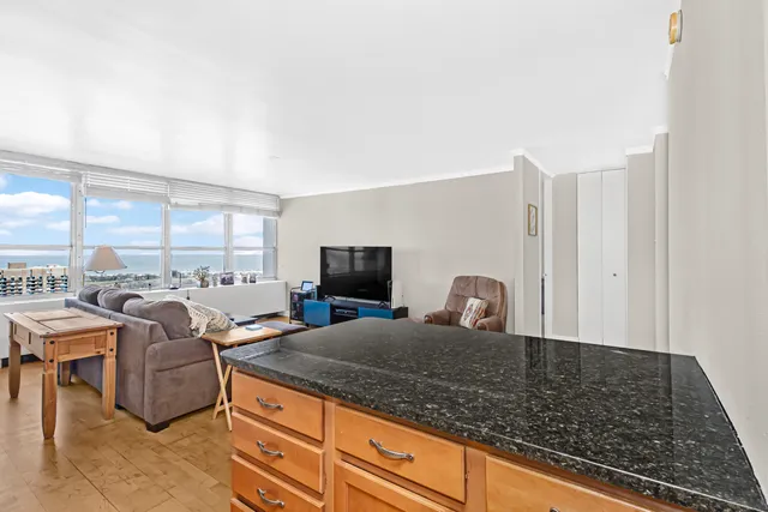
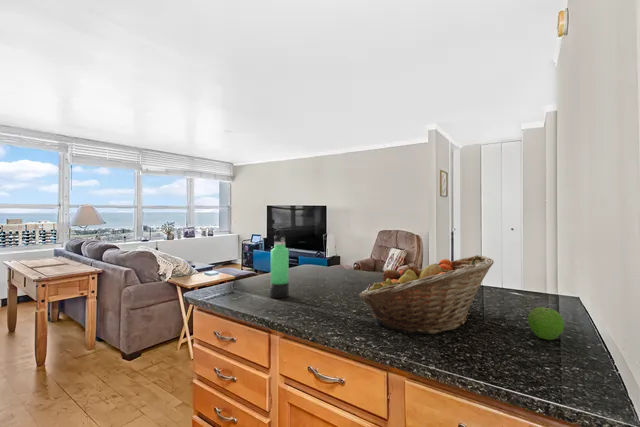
+ fruit (545, 323)
+ fruit basket (425, 286)
+ thermos bottle (279, 262)
